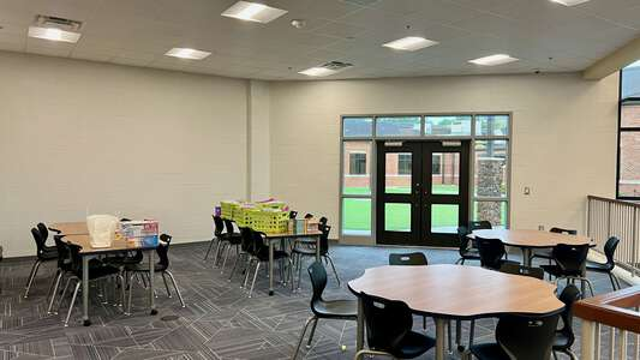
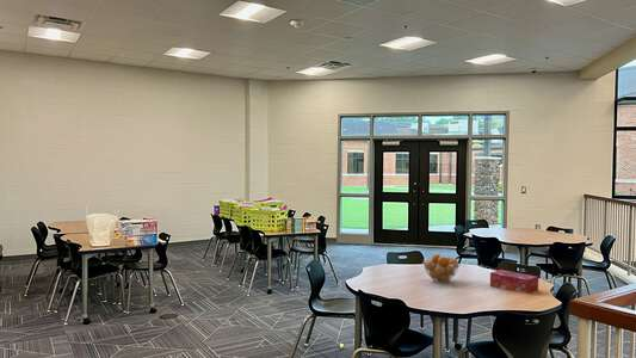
+ fruit basket (440, 267)
+ tissue box (513, 280)
